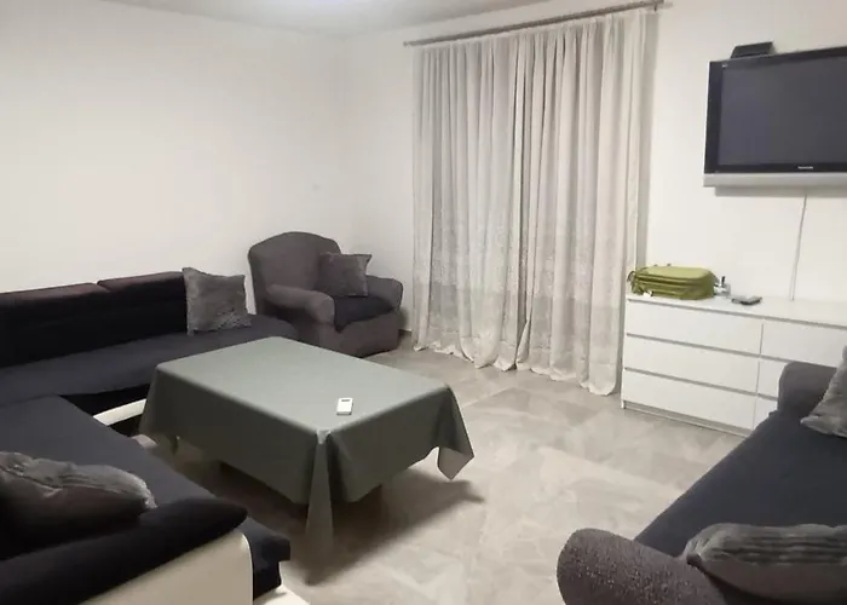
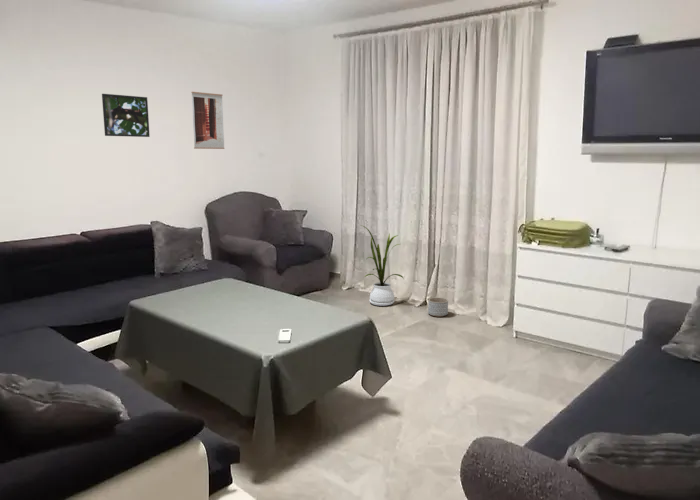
+ planter (438, 307)
+ wall art (208, 121)
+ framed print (126, 116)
+ house plant (380, 264)
